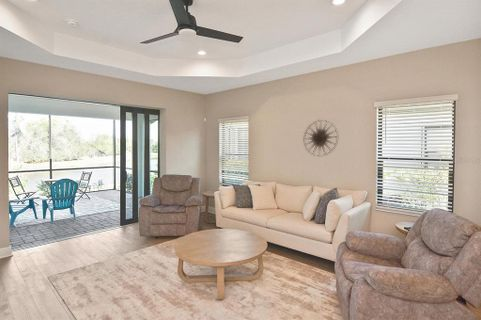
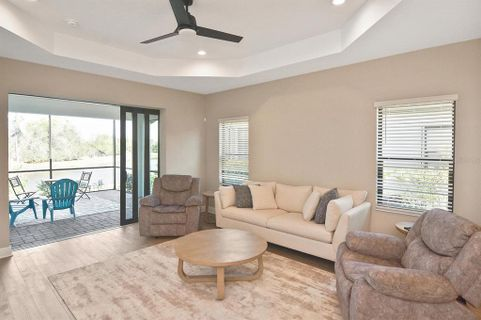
- wall art (320, 138)
